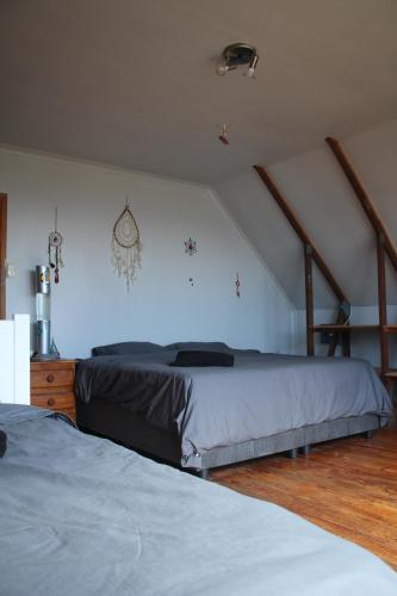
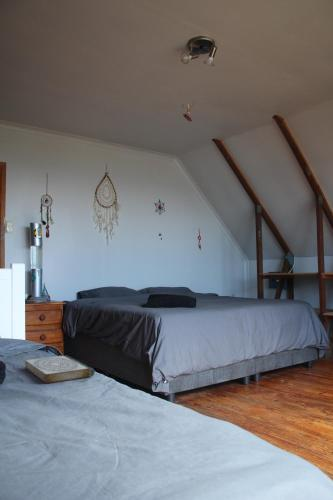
+ book (58, 367)
